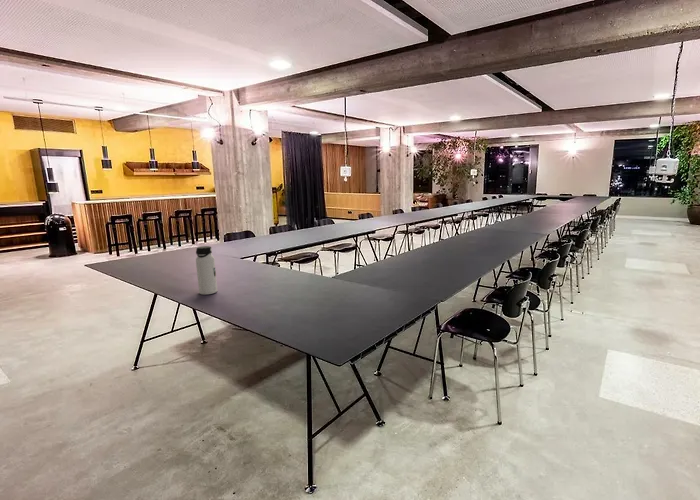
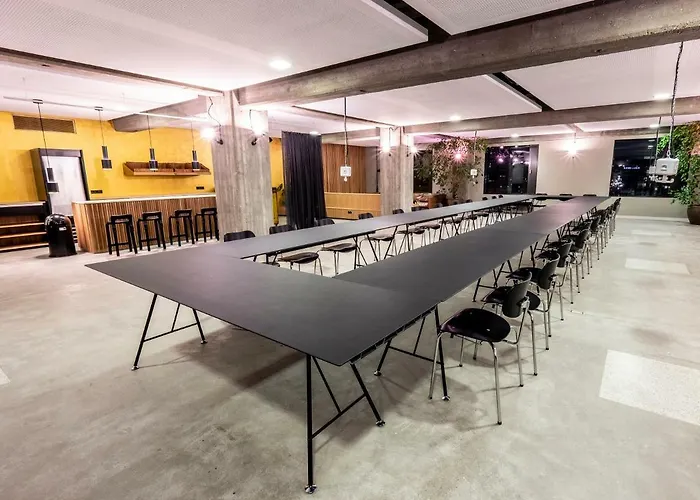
- water bottle (206, 269)
